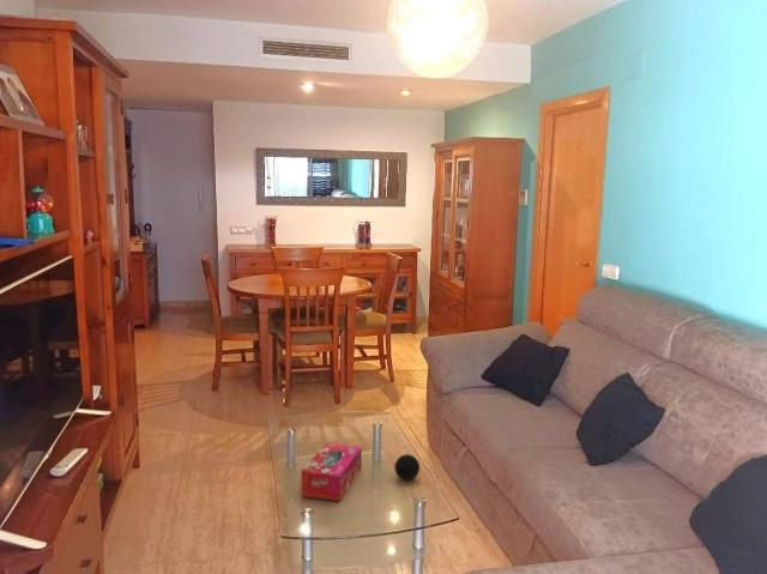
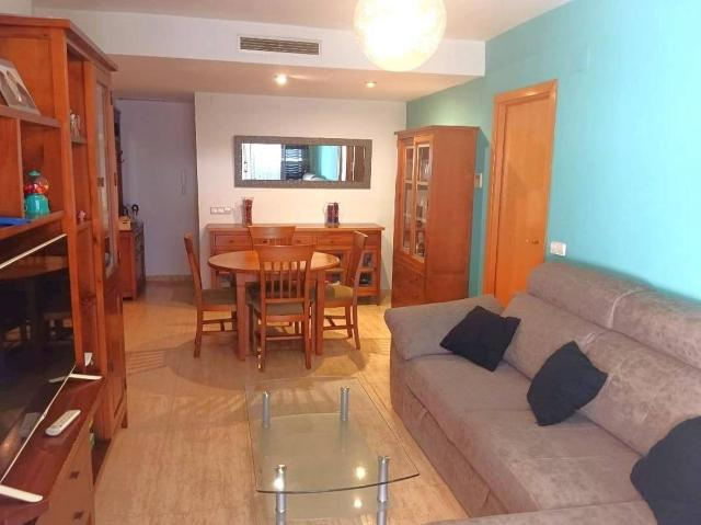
- decorative ball (406, 466)
- tissue box (332, 470)
